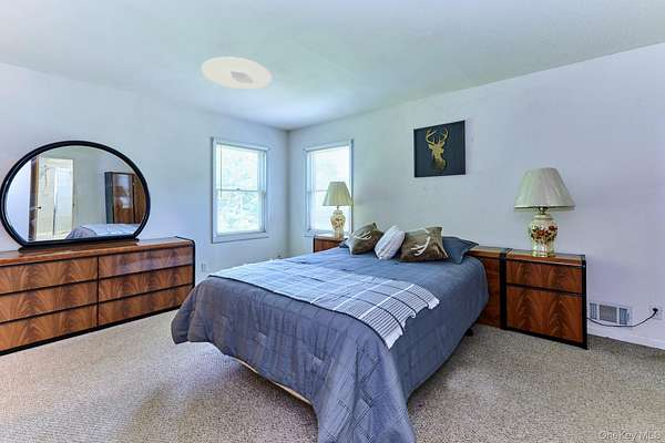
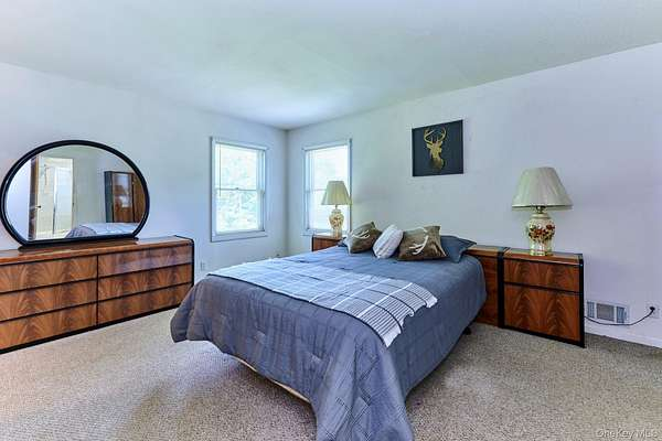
- ceiling light (237, 71)
